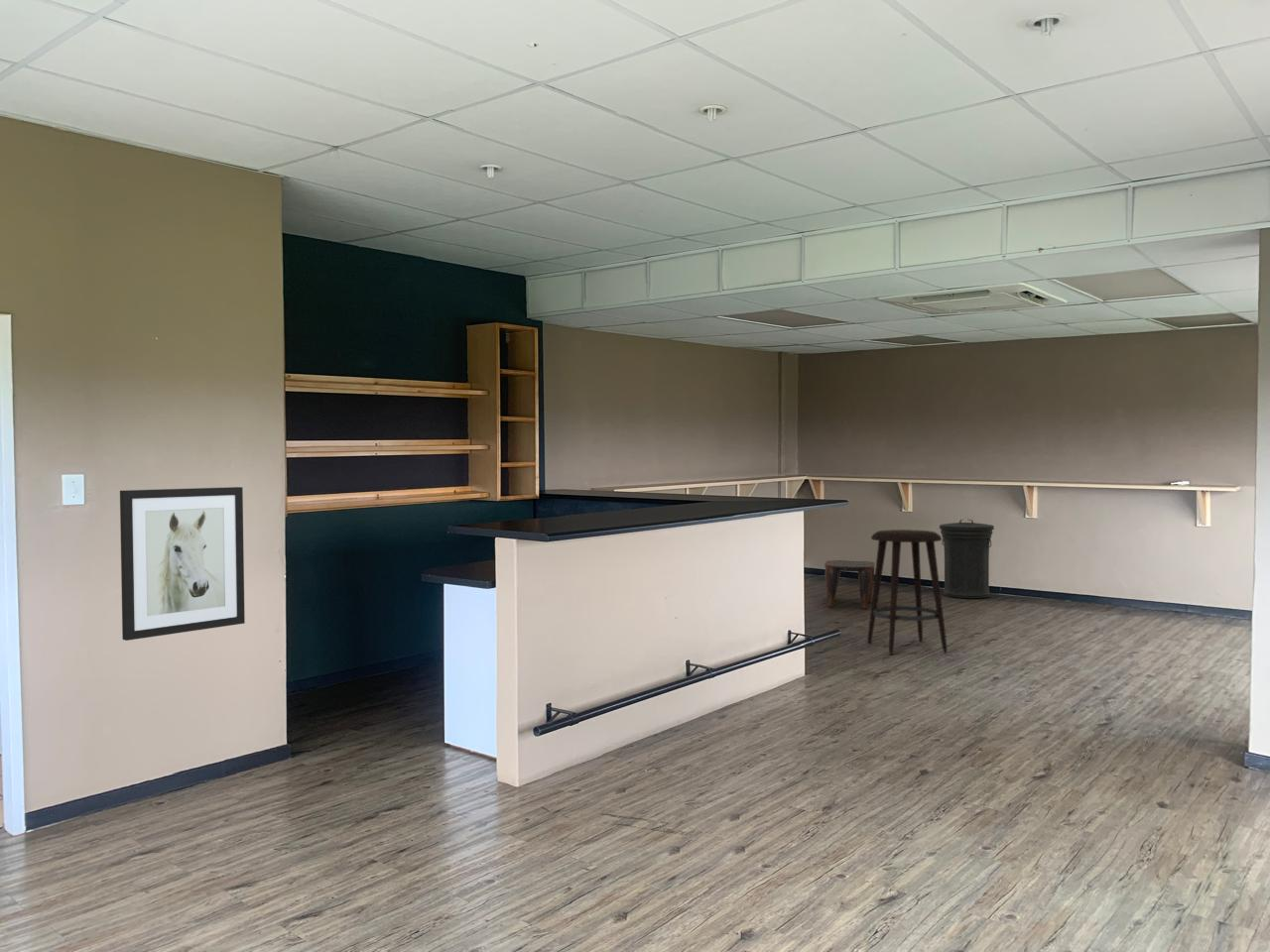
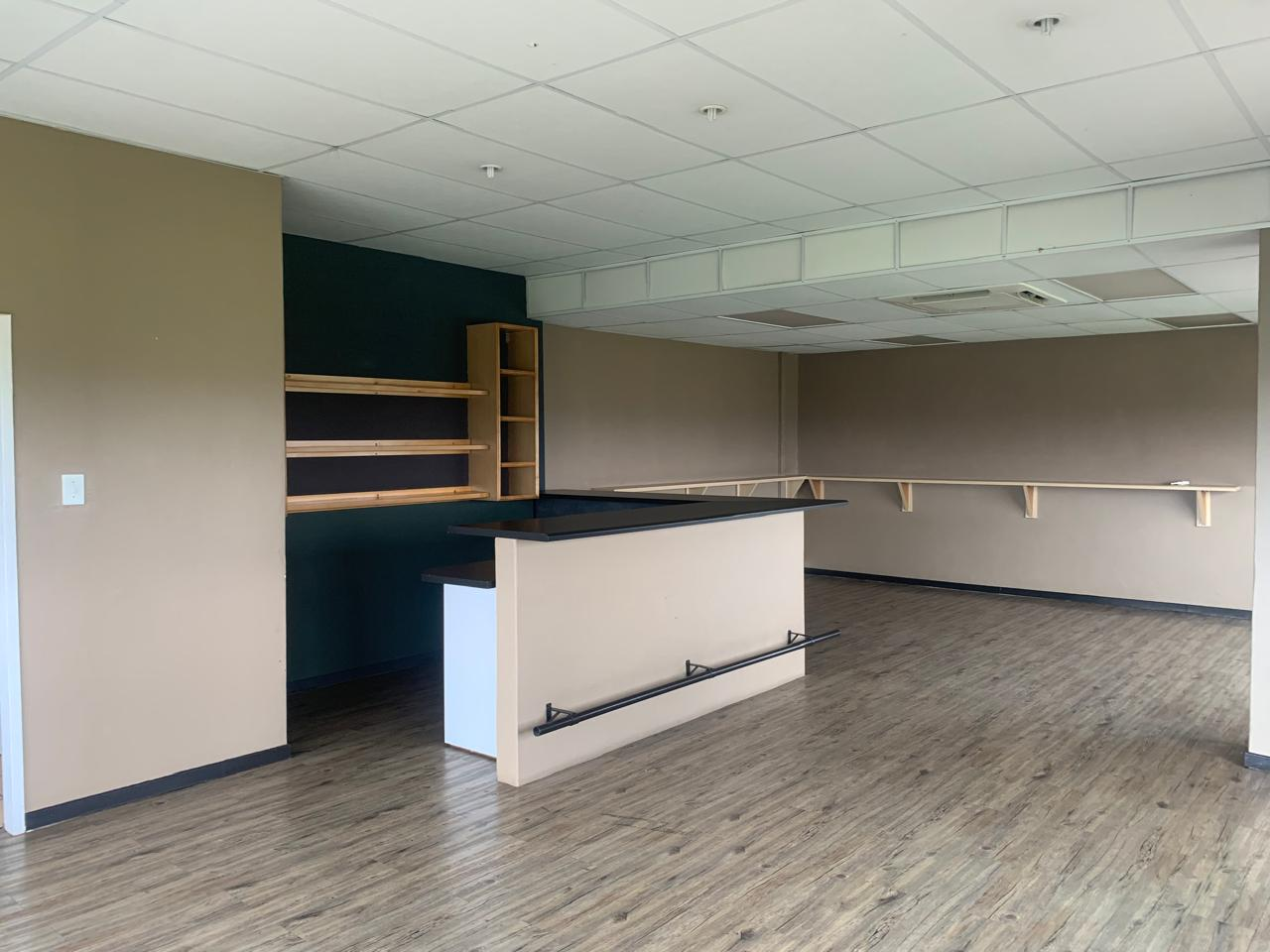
- wall art (185, 559)
- stool (858, 581)
- trash can (966, 556)
- stool (897, 589)
